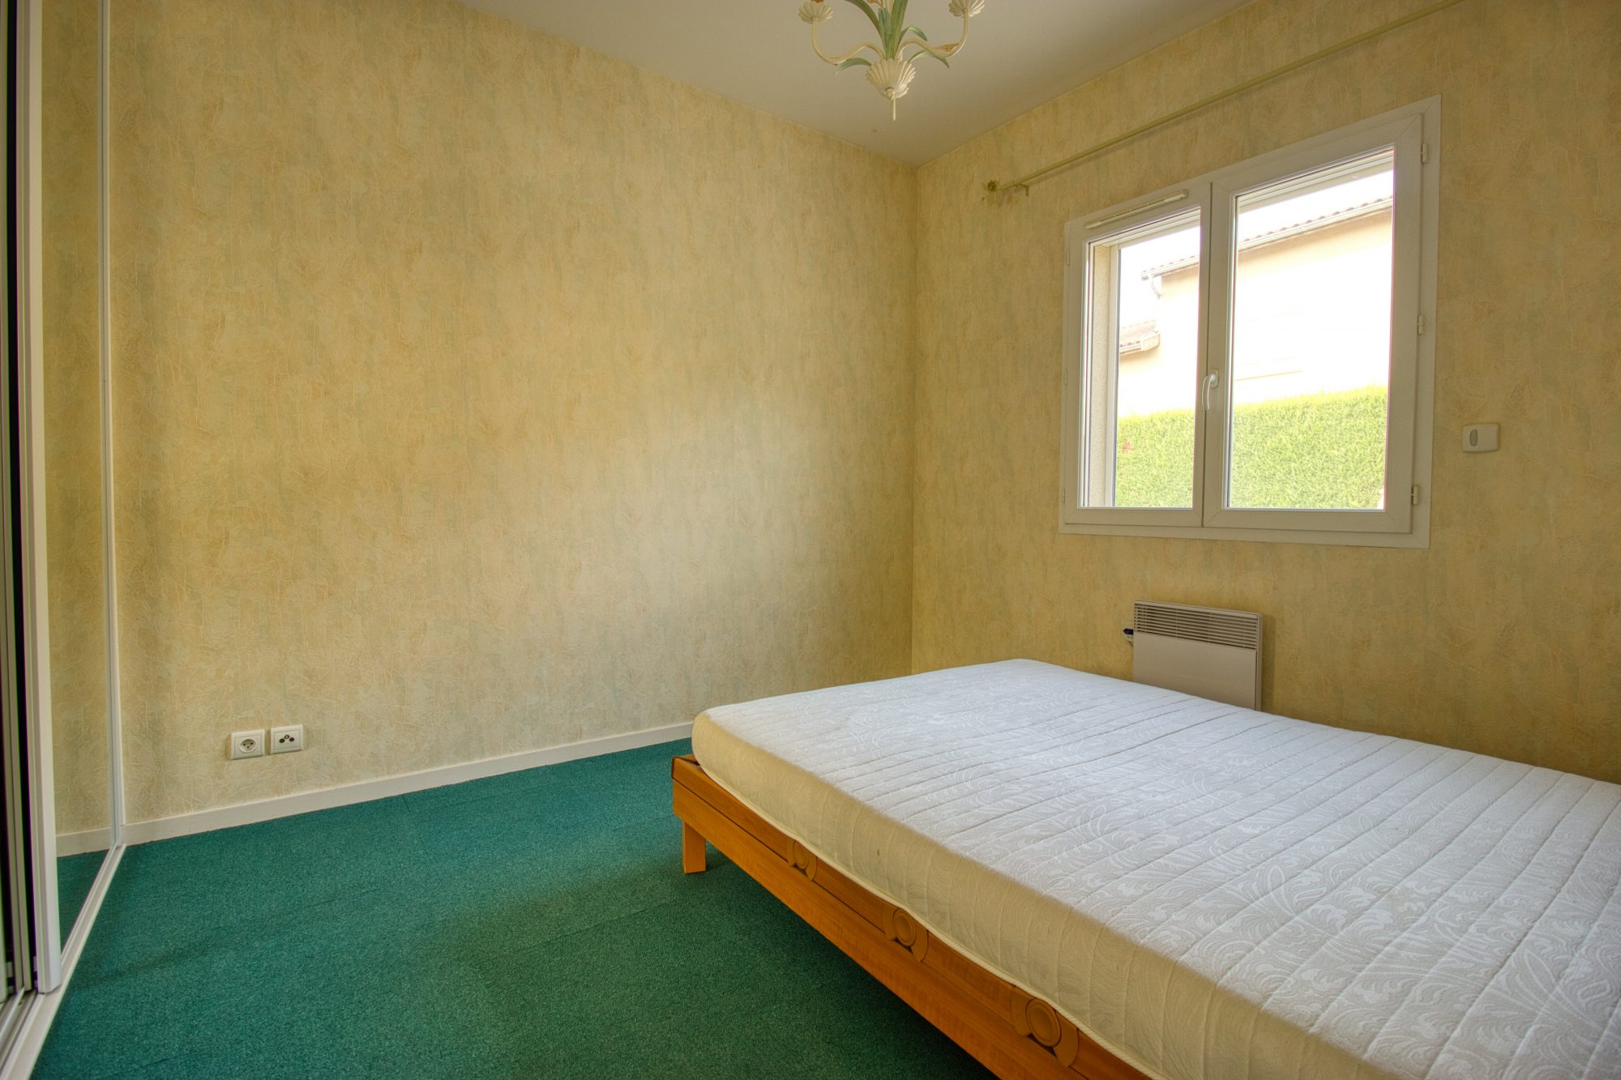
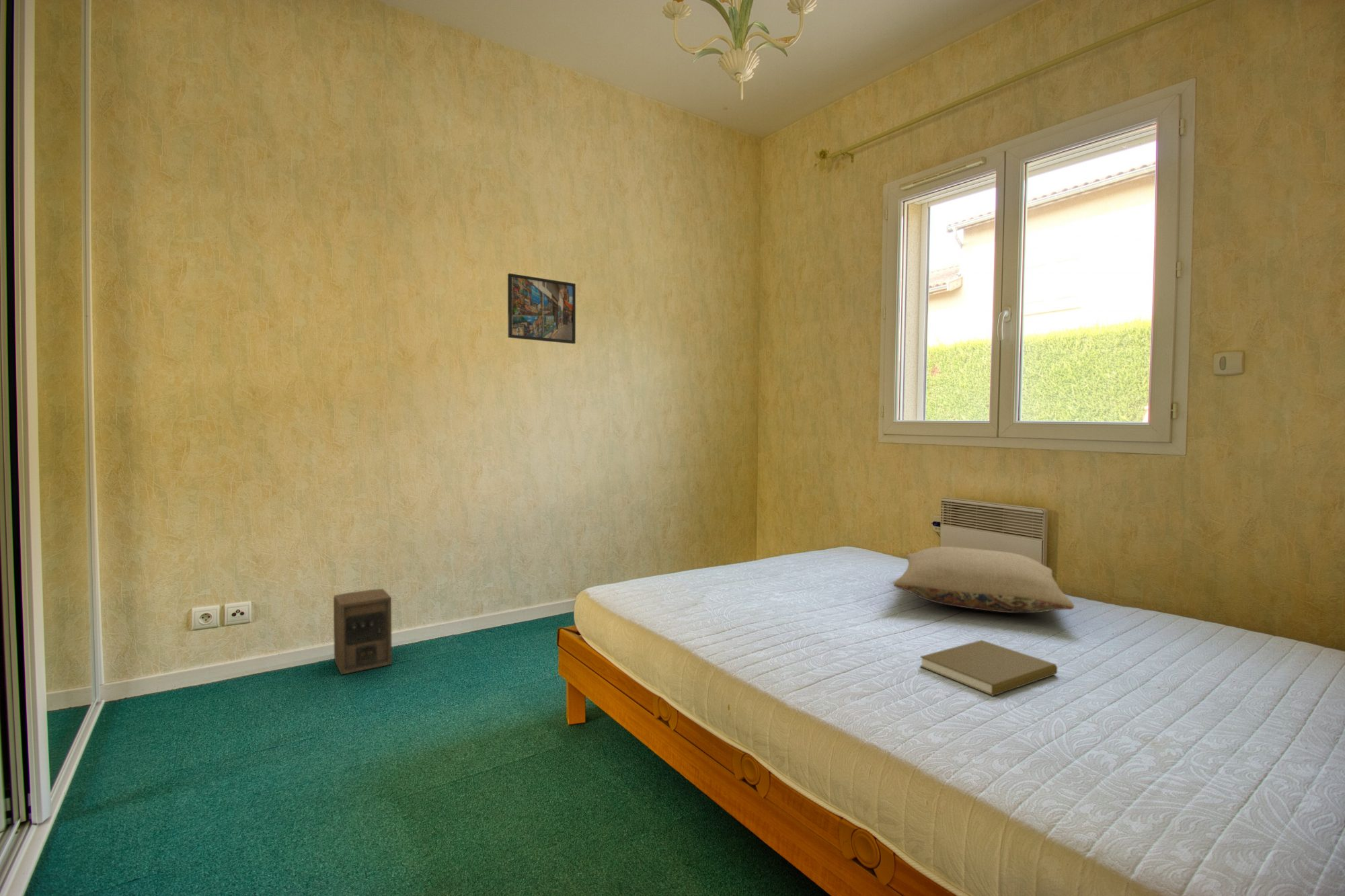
+ pillow (977, 577)
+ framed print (542, 310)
+ speaker (362, 628)
+ book (987, 665)
